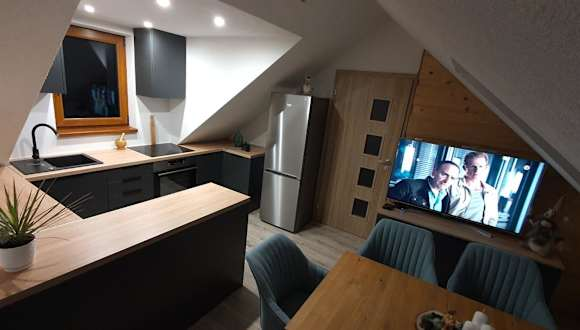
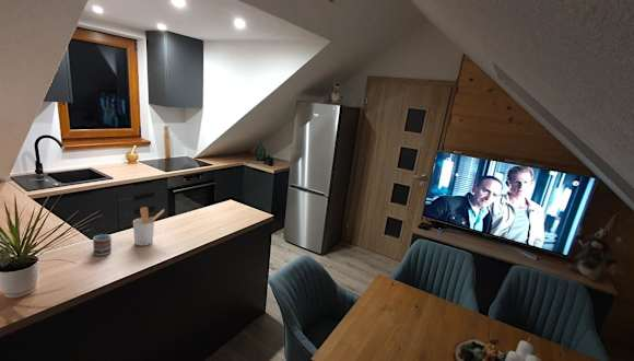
+ cup (101, 244)
+ utensil holder (149, 225)
